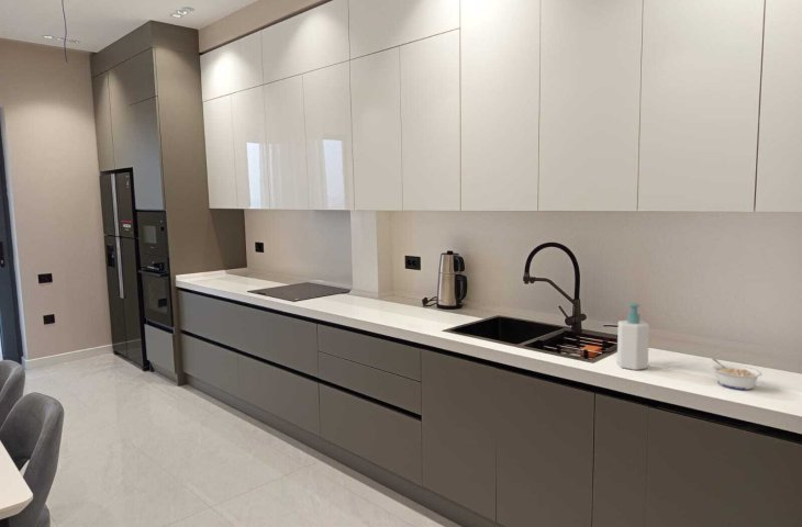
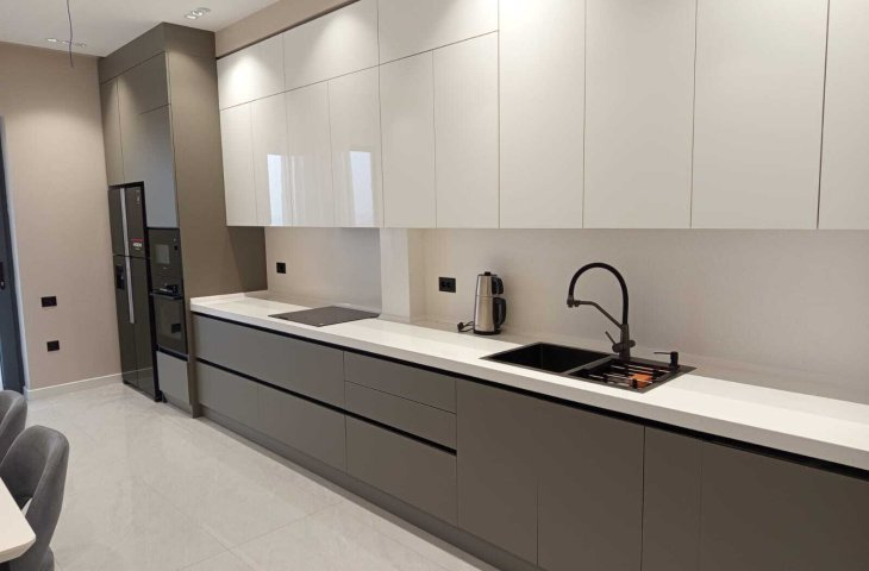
- soap bottle (633, 335)
- legume (733, 375)
